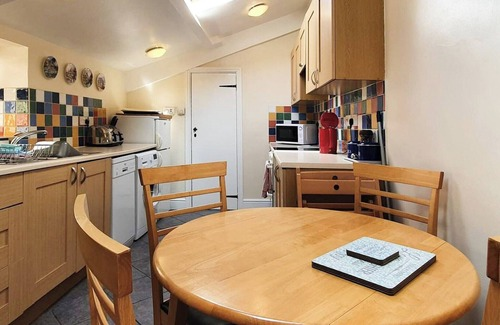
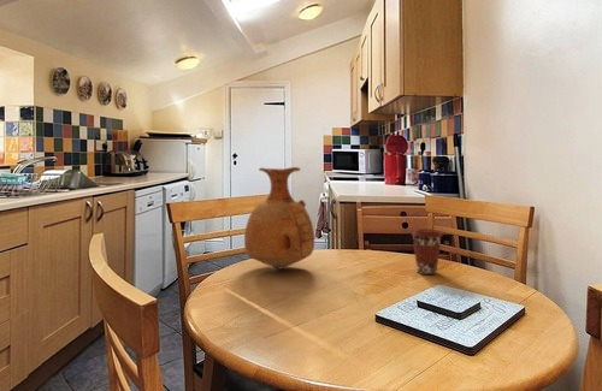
+ coffee cup (426, 250)
+ vase (279, 218)
